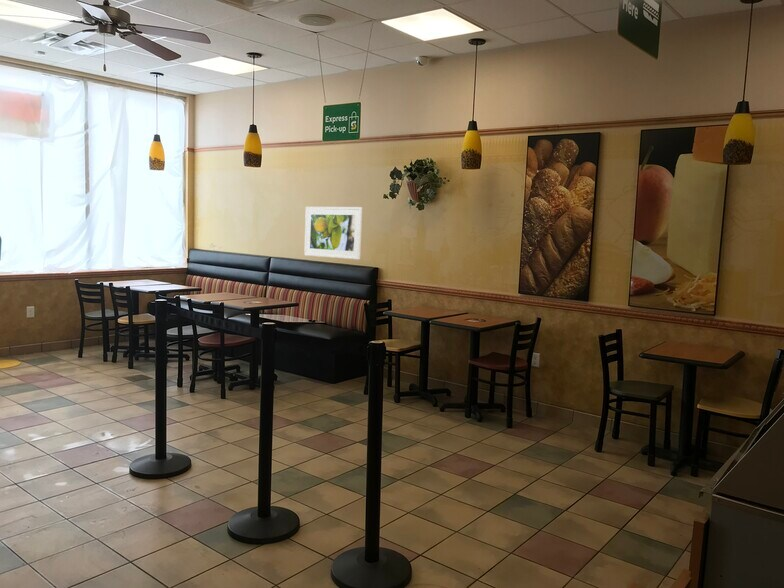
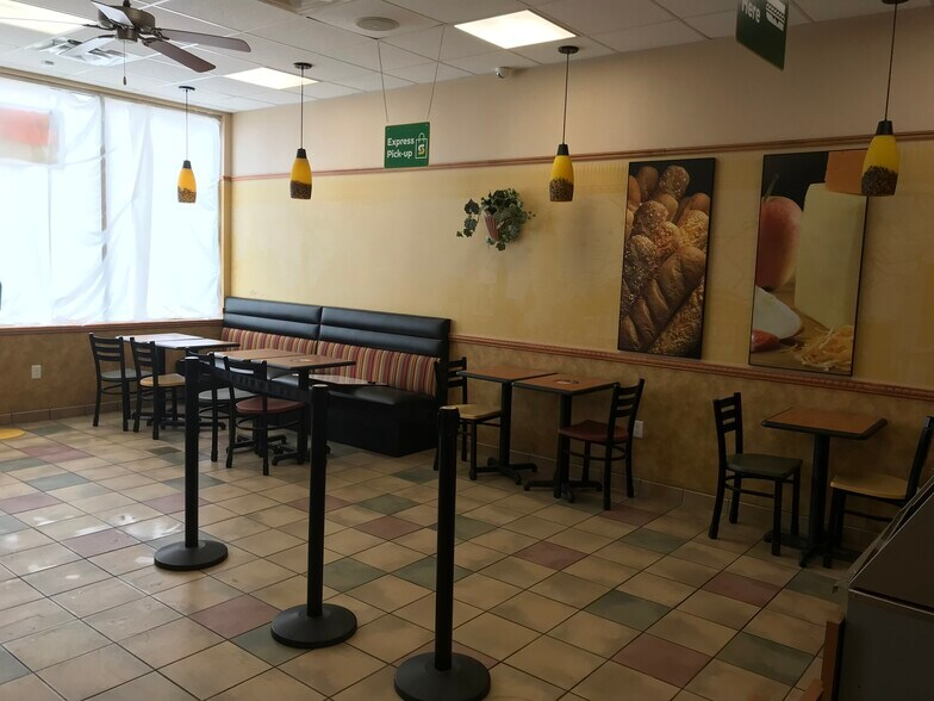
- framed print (332, 232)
